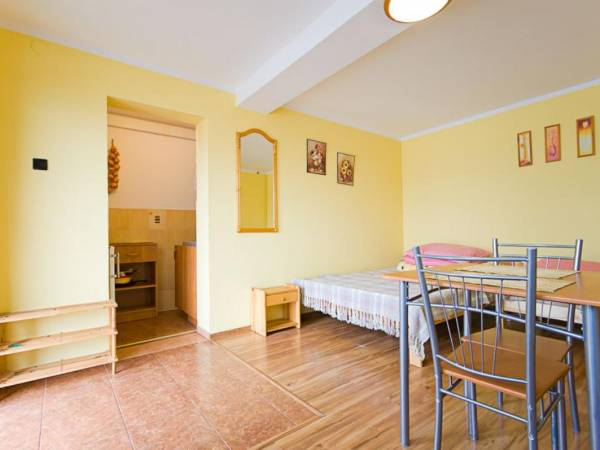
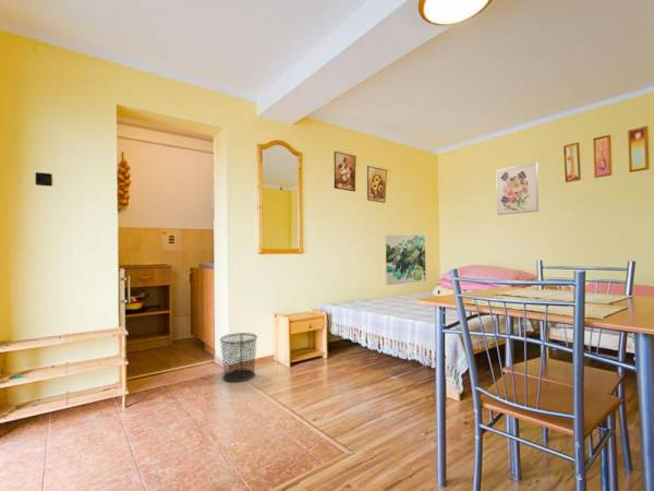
+ wall art (516, 190)
+ wall art (405, 259)
+ waste bin (239, 356)
